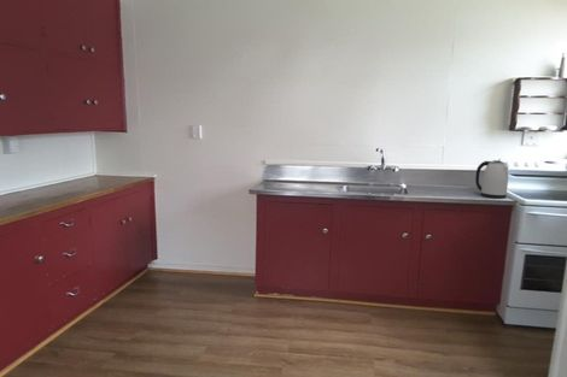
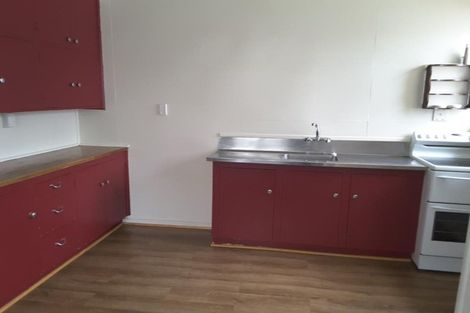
- kettle (491, 177)
